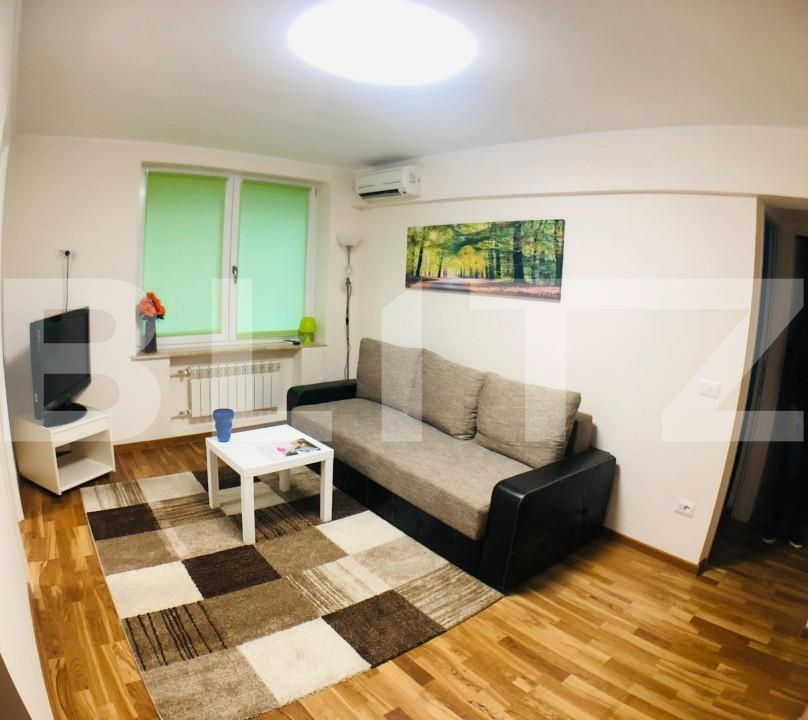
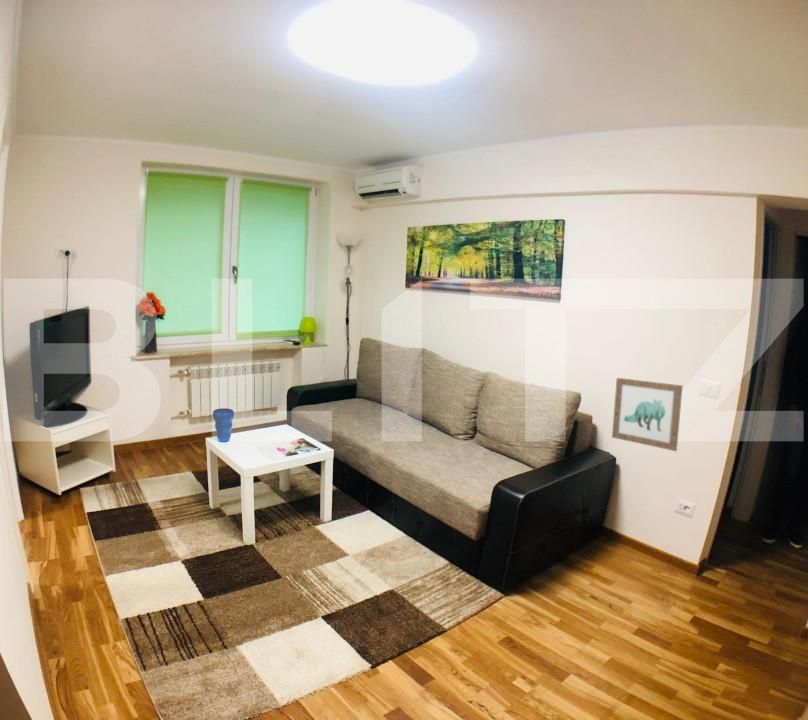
+ wall art (645, 412)
